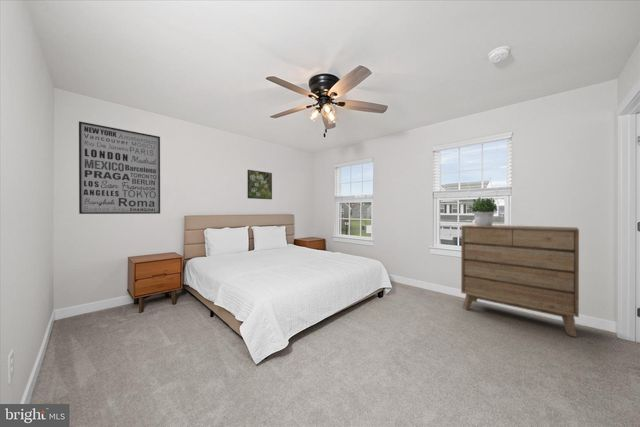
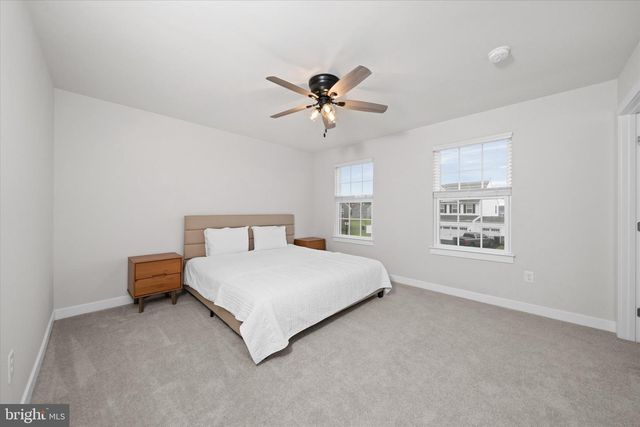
- potted plant (482, 211)
- dresser (515, 270)
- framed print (260, 185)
- wall art (123, 171)
